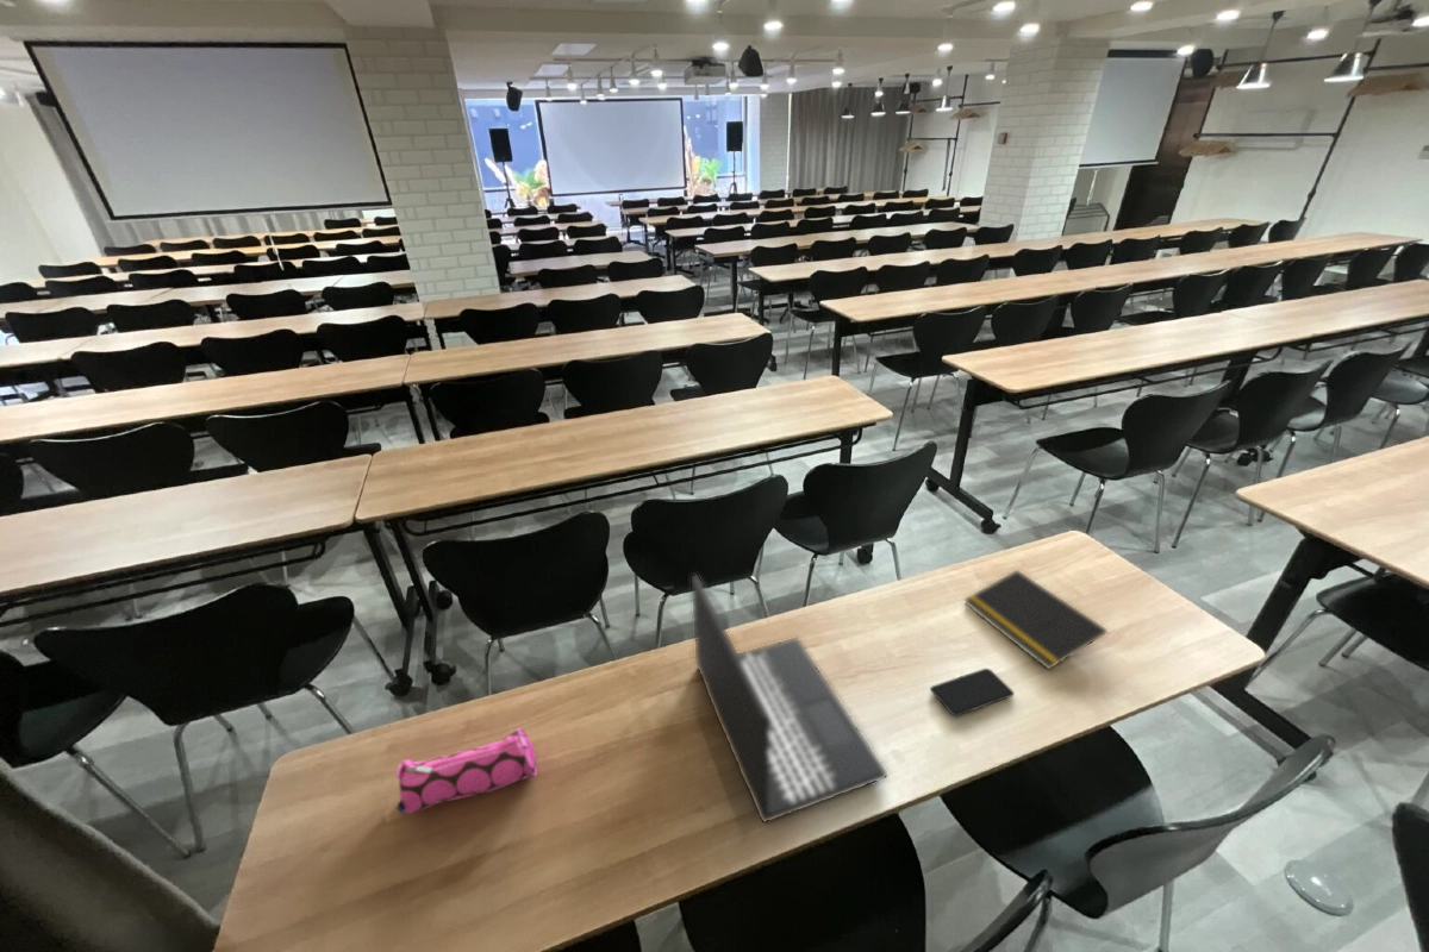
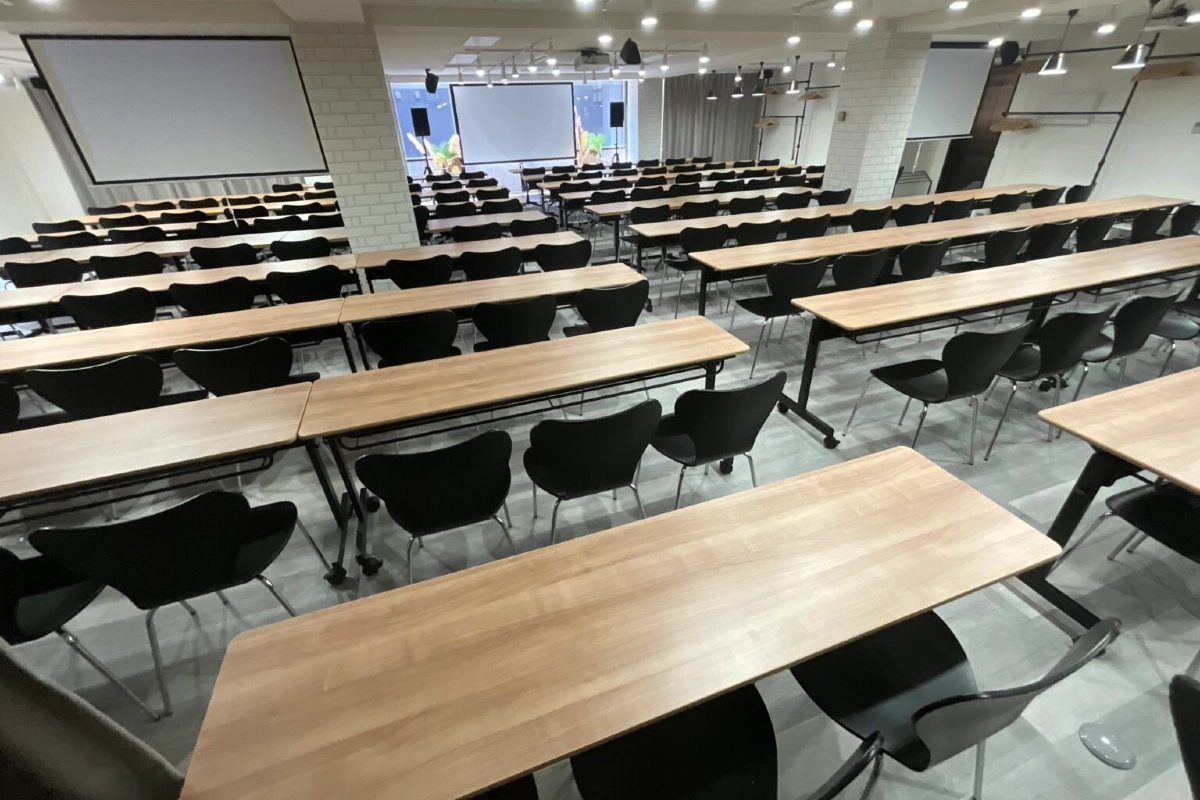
- pencil case (468, 768)
- smartphone (972, 690)
- laptop (784, 671)
- notepad (1031, 615)
